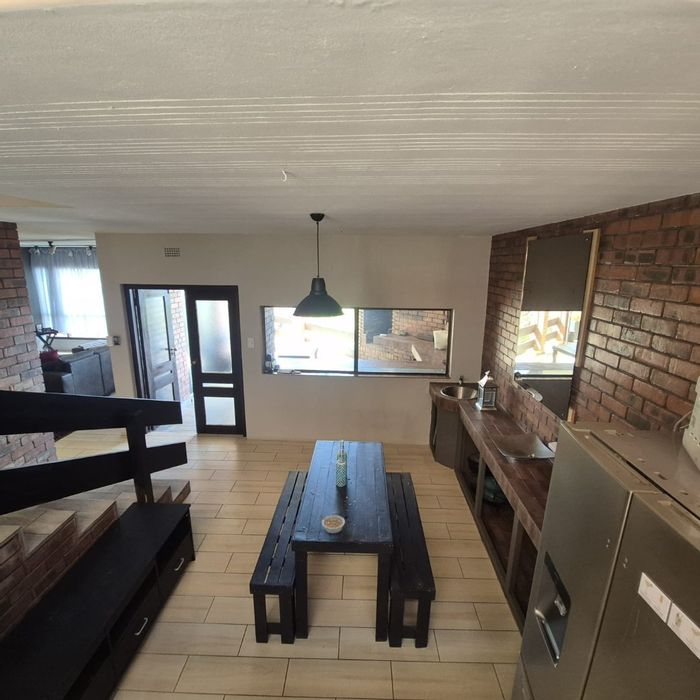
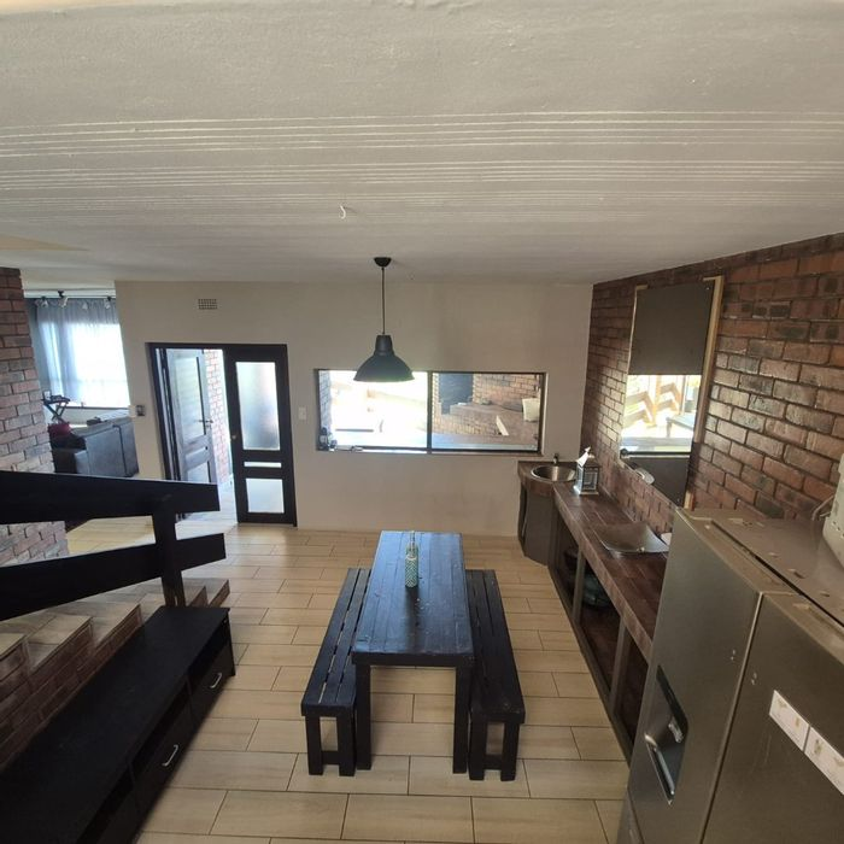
- legume (332, 524)
